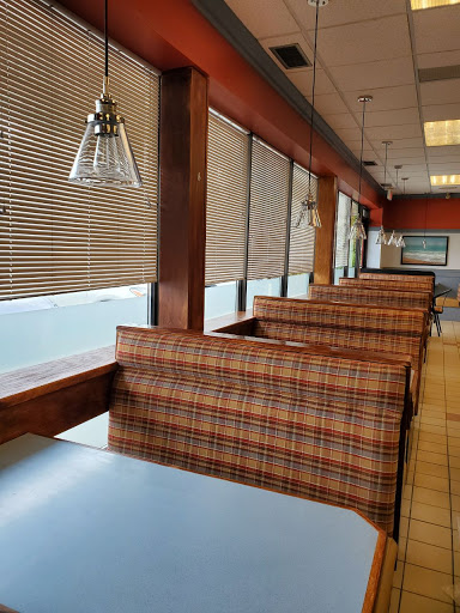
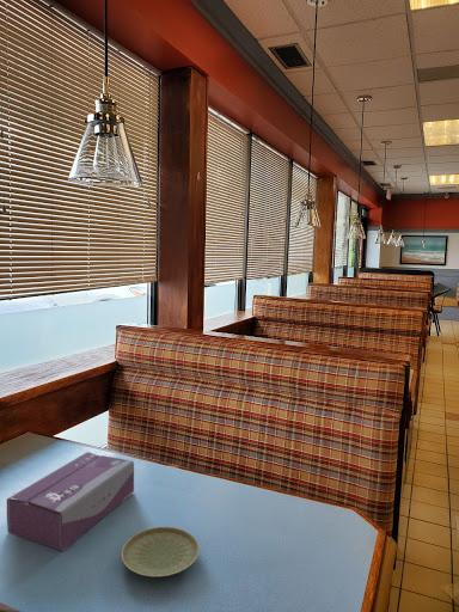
+ tissue box (75, 494)
+ plate (160, 553)
